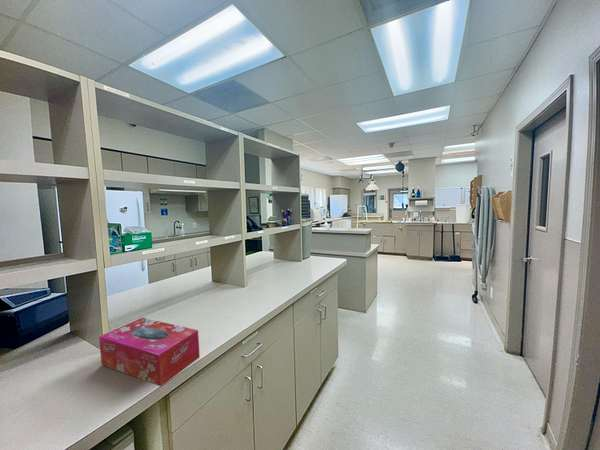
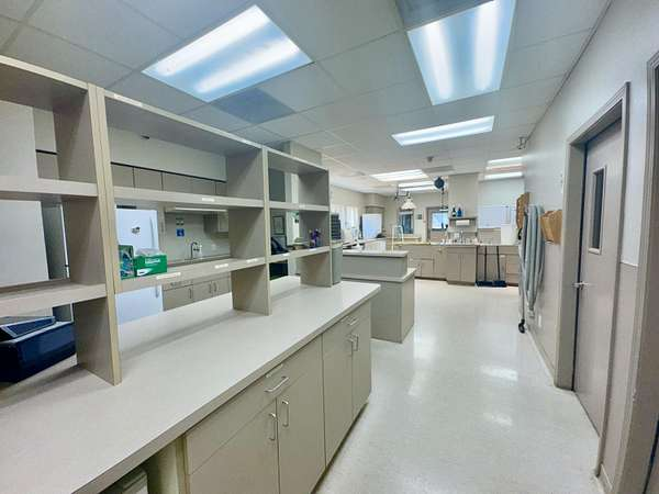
- tissue box (150, 347)
